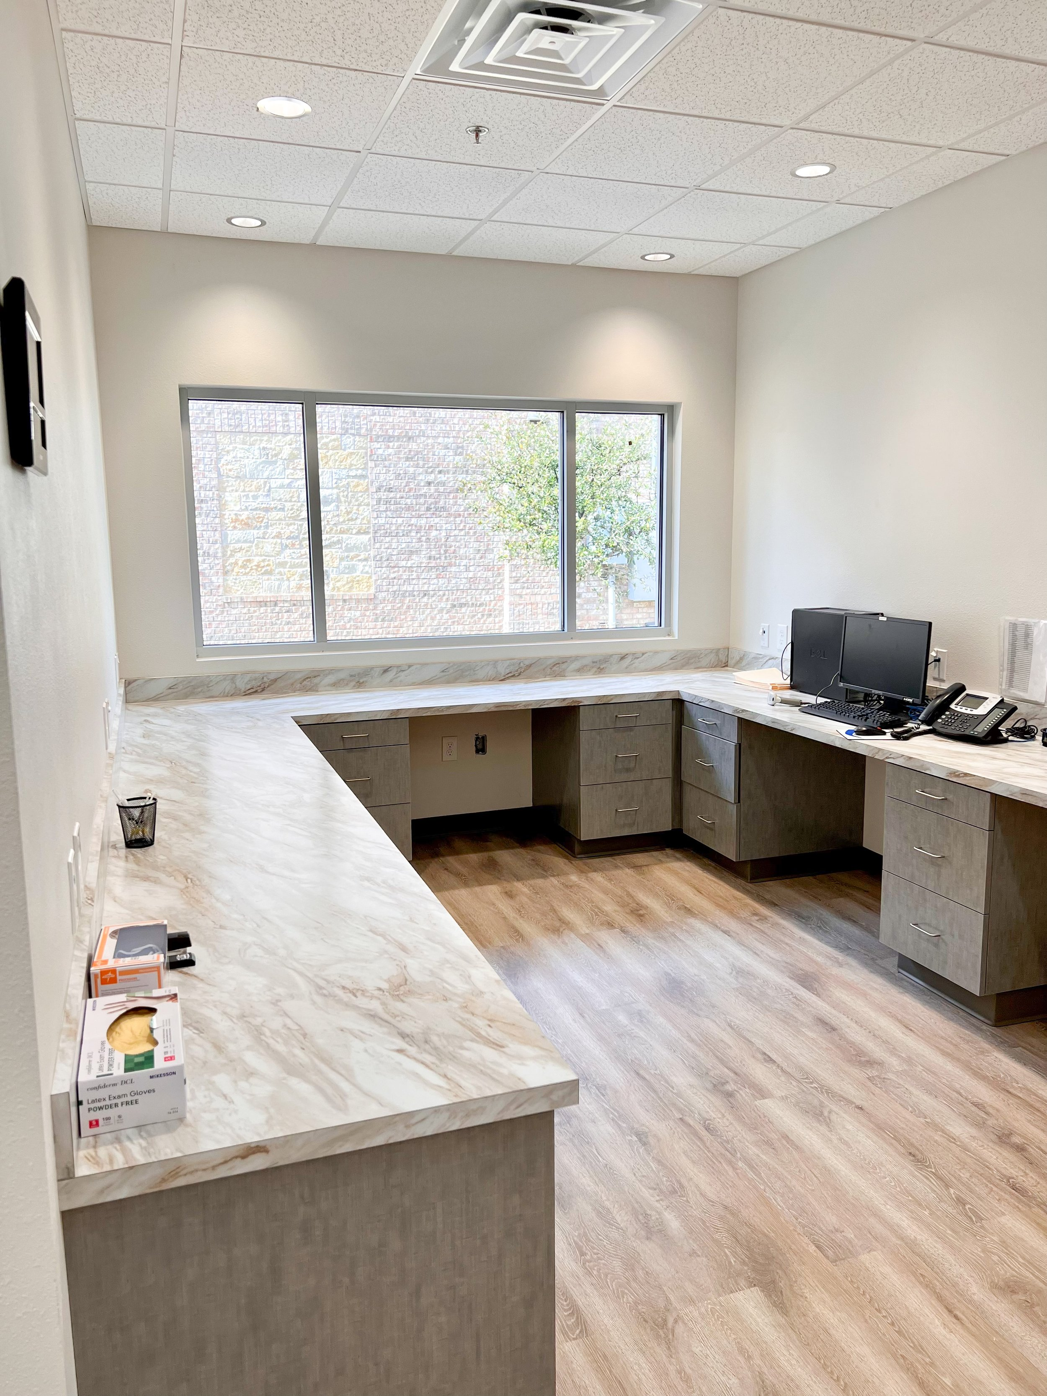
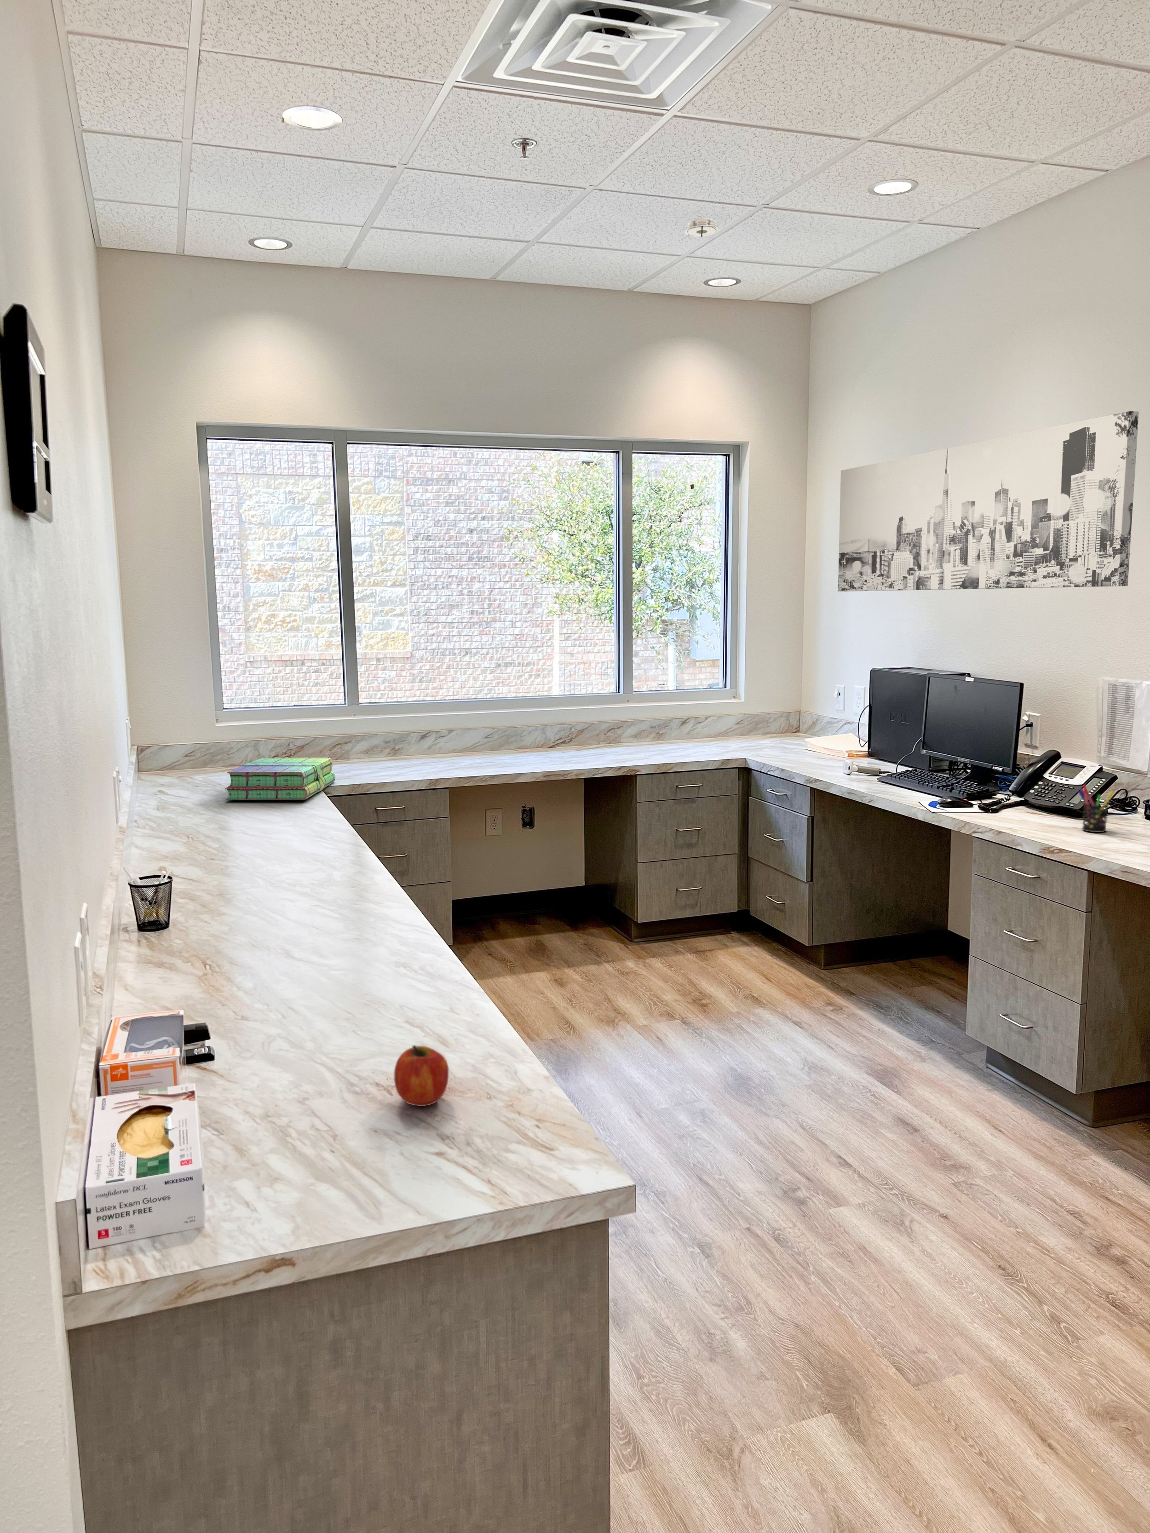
+ wall art (960, 518)
+ pen holder (1094, 808)
+ stack of books (281, 777)
+ smoke detector (701, 227)
+ fruit (422, 1073)
